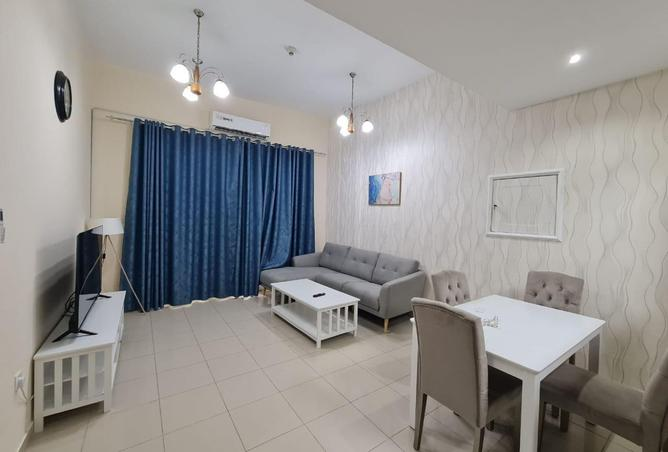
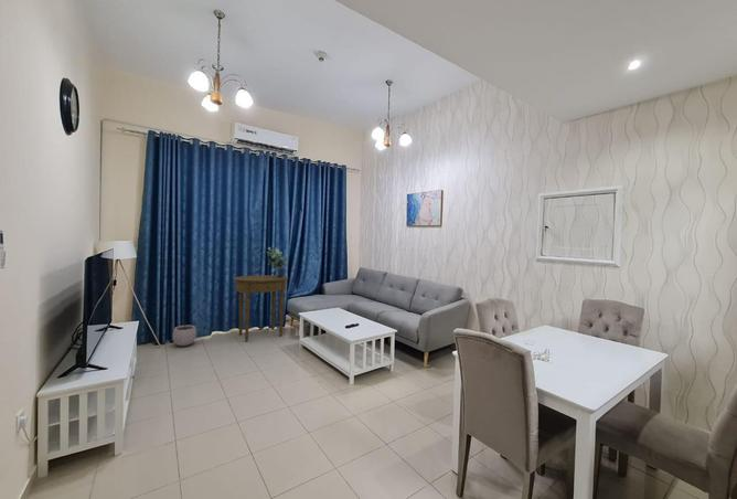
+ potted plant (276, 262)
+ side table (271, 306)
+ plant pot (184, 332)
